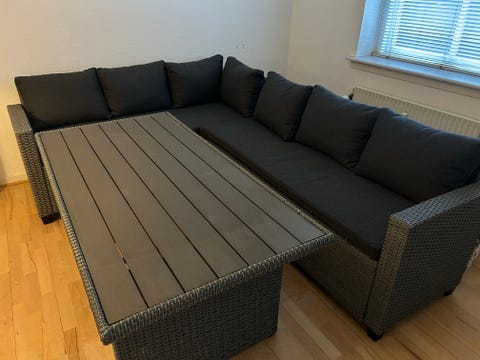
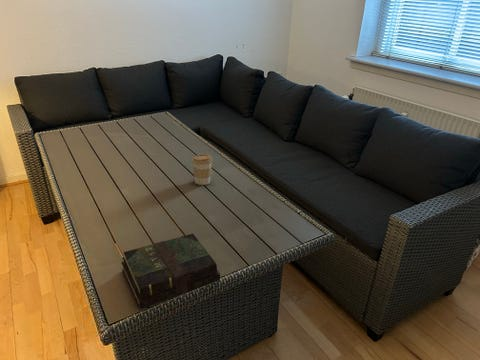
+ coffee cup (202, 169)
+ book (169, 266)
